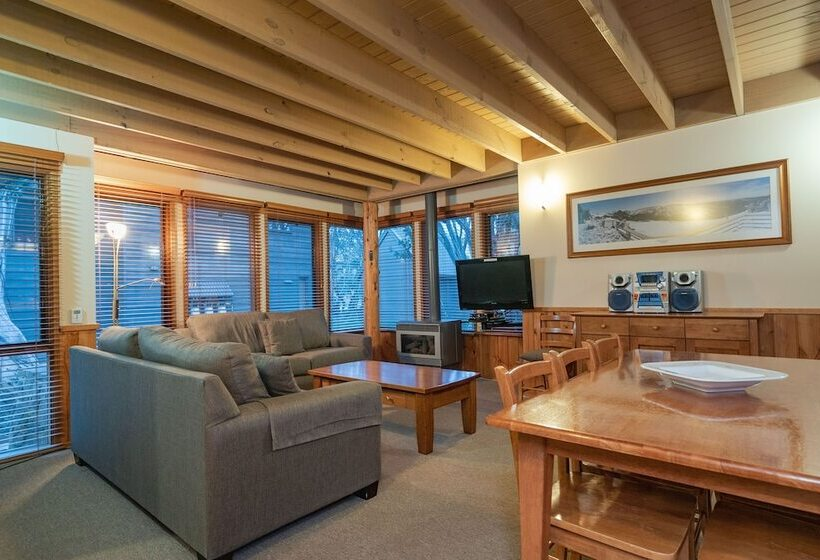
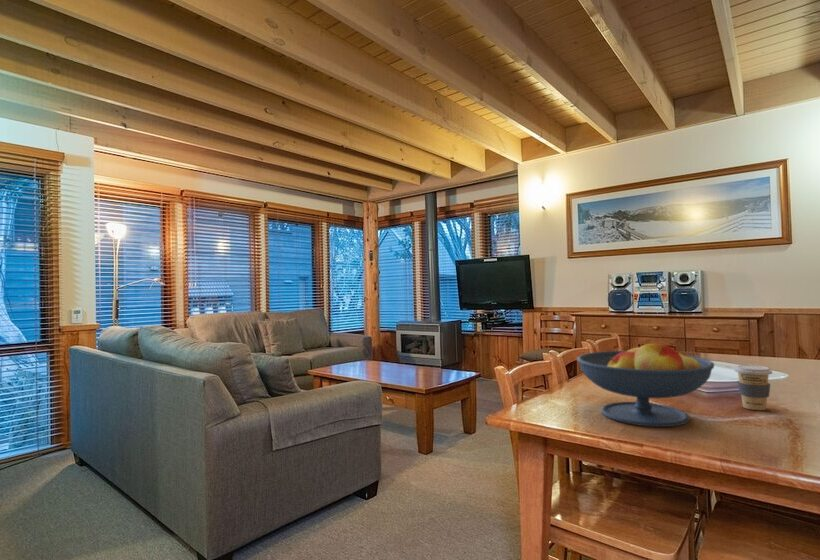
+ coffee cup (753, 387)
+ fruit bowl (641, 377)
